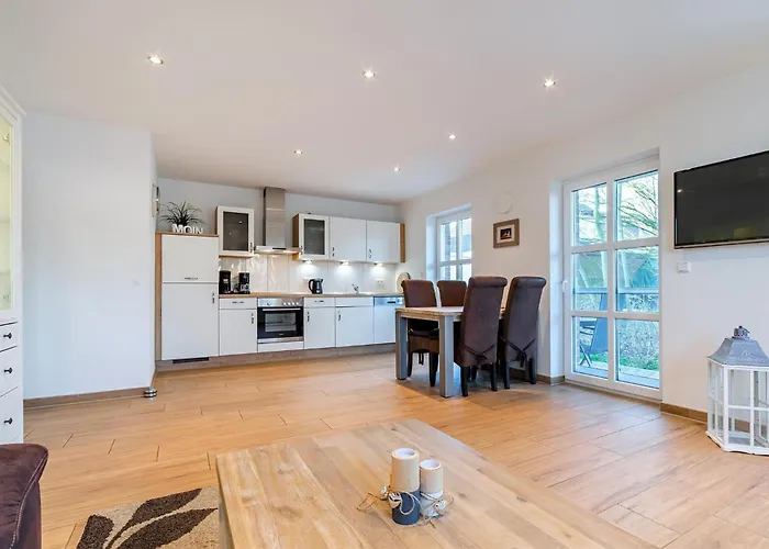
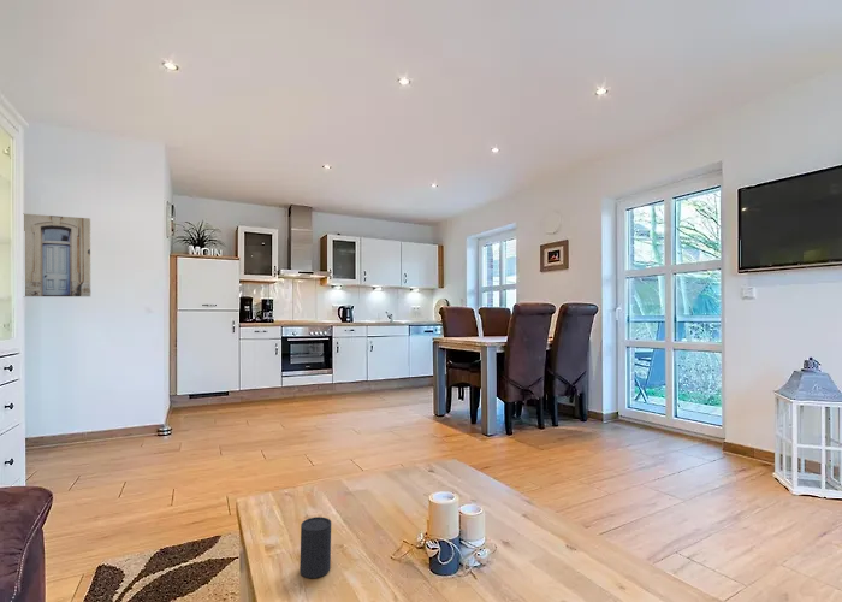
+ cup (315, 545)
+ wall art (57, 256)
